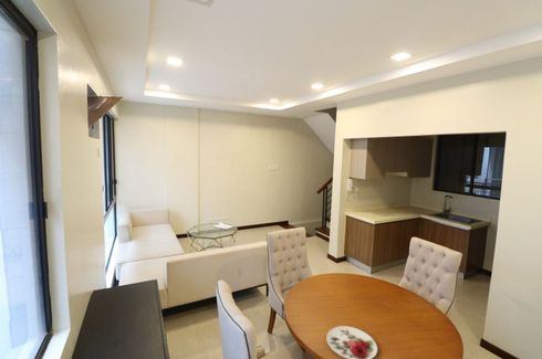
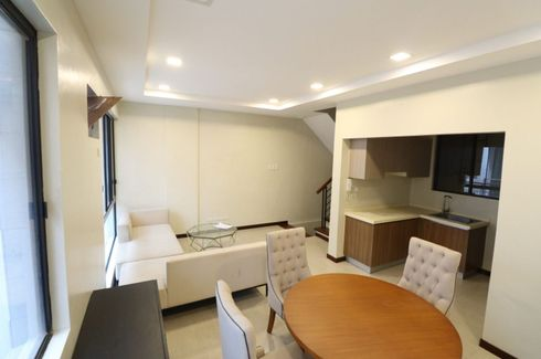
- plate (351, 341)
